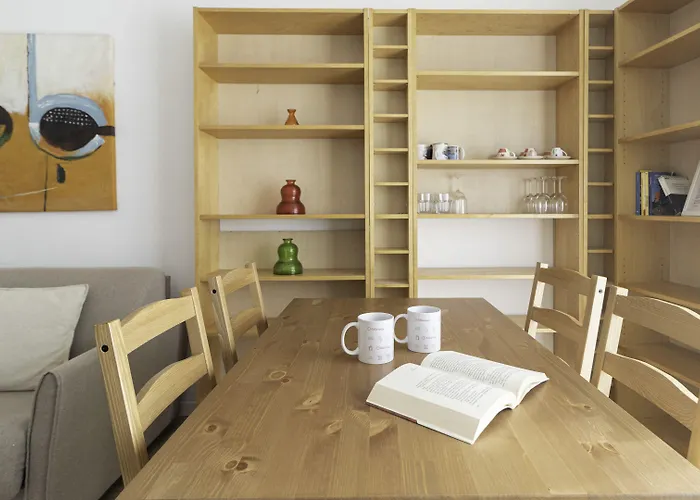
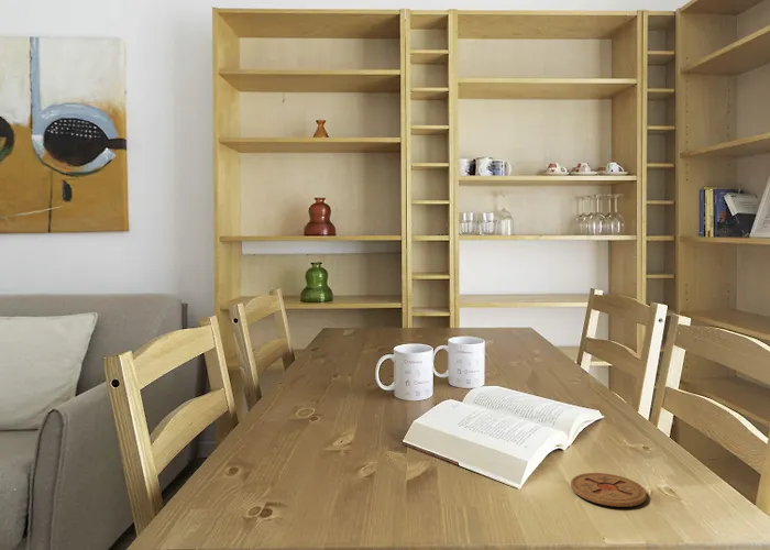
+ coaster (607, 488)
